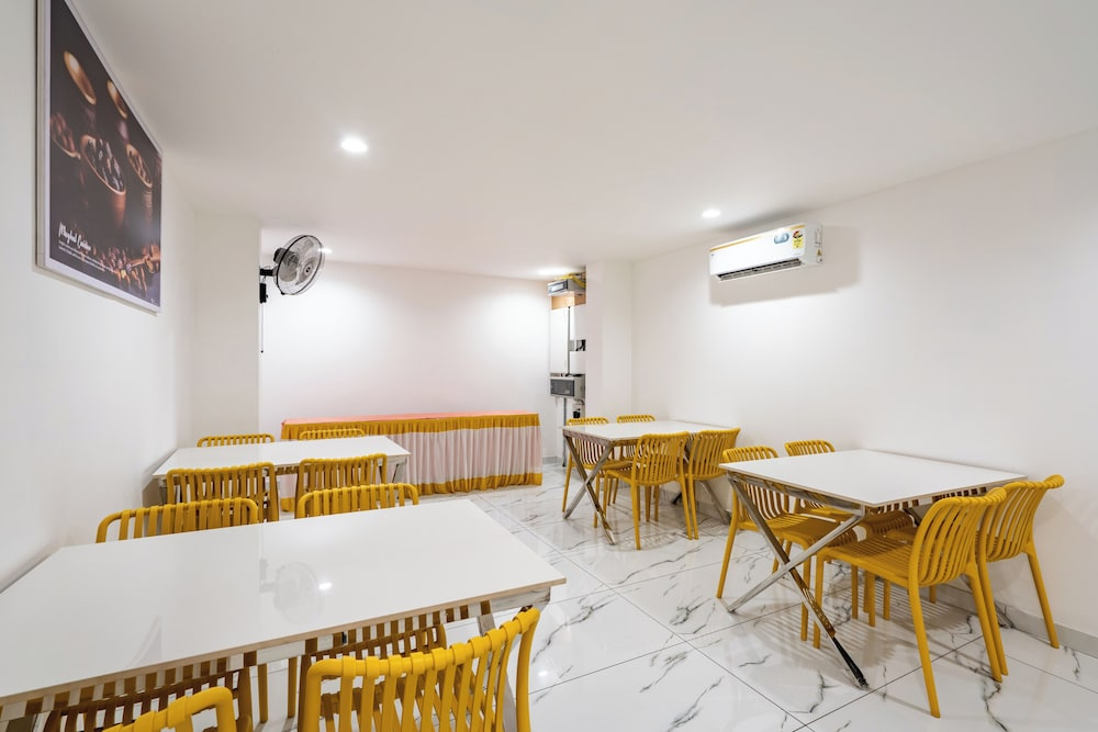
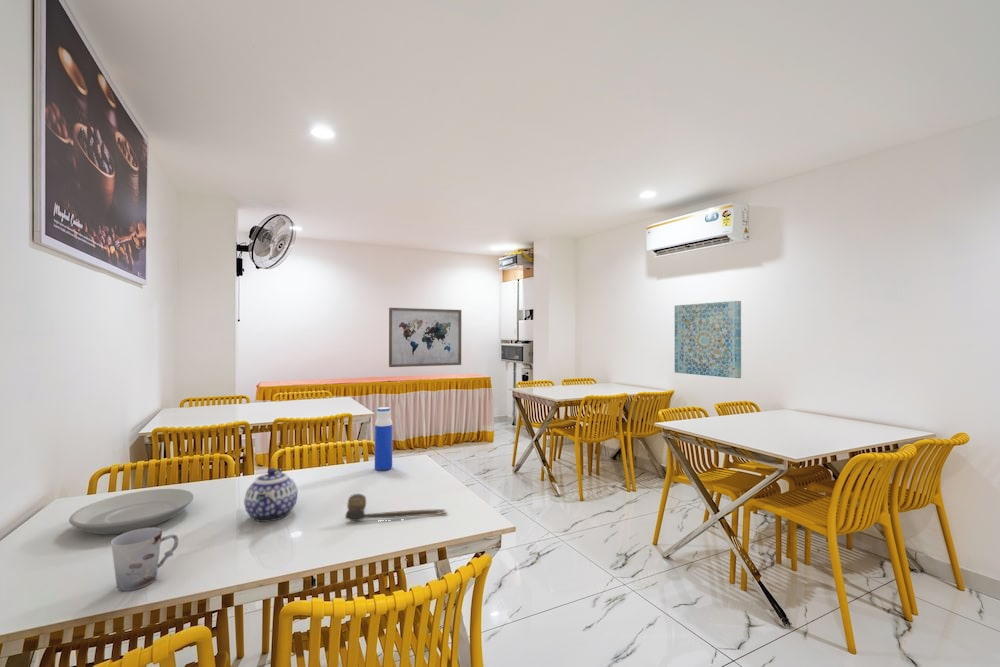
+ wall art (426, 337)
+ spoon (397, 511)
+ cup (146, 556)
+ wall art (705, 339)
+ teapot (271, 492)
+ plate (135, 512)
+ water bottle (383, 438)
